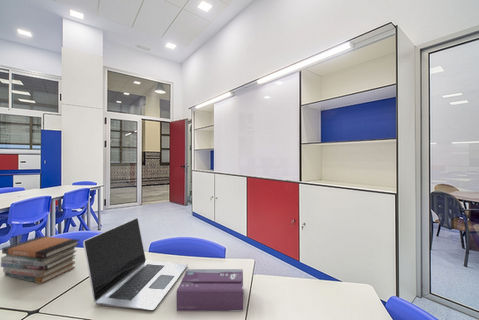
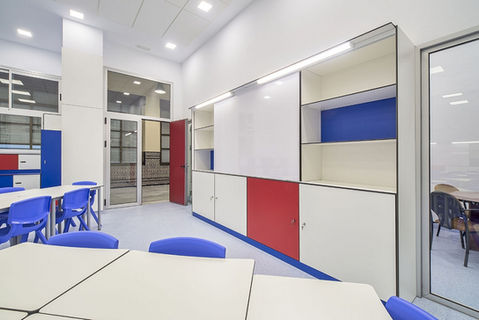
- book stack (41, 257)
- laptop (143, 255)
- tissue box (212, 288)
